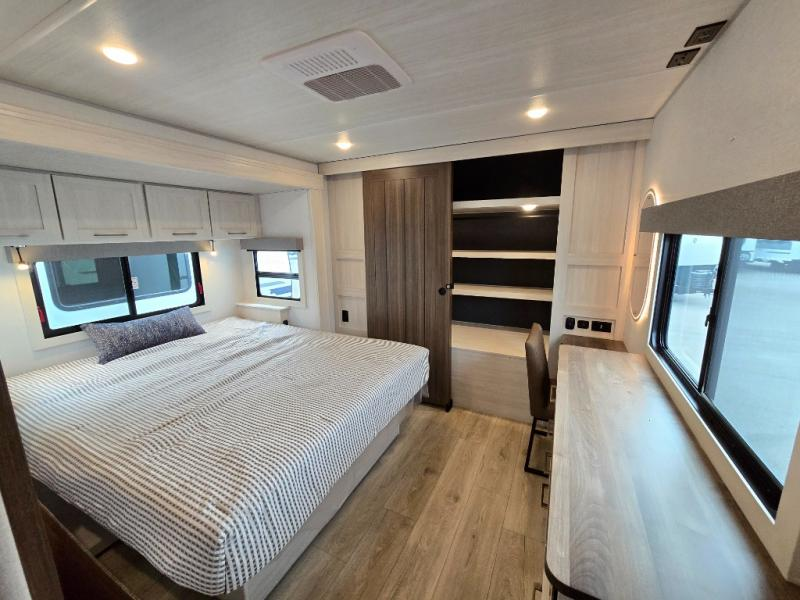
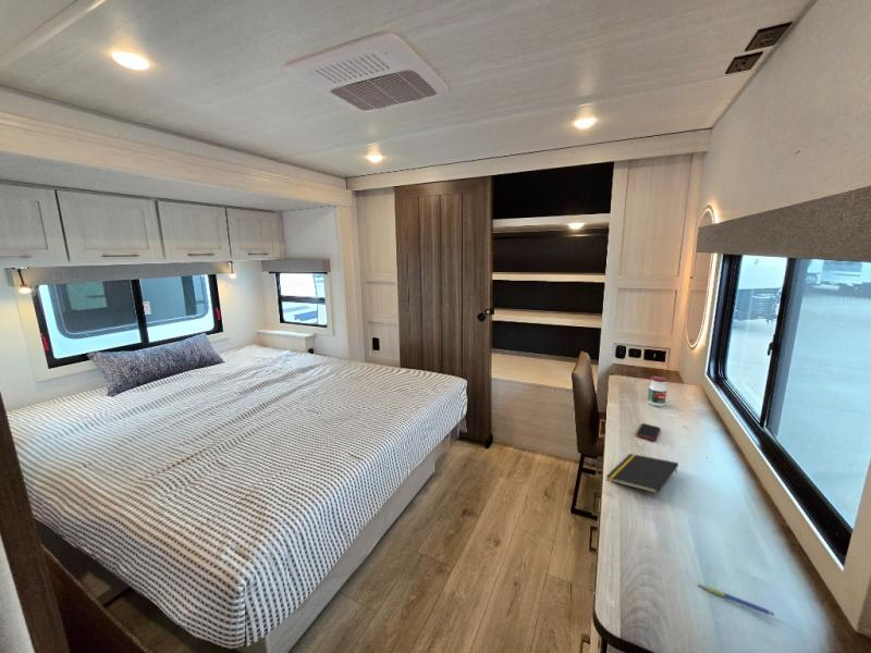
+ cell phone (648, 431)
+ notepad (642, 471)
+ pen (733, 599)
+ jar (657, 391)
